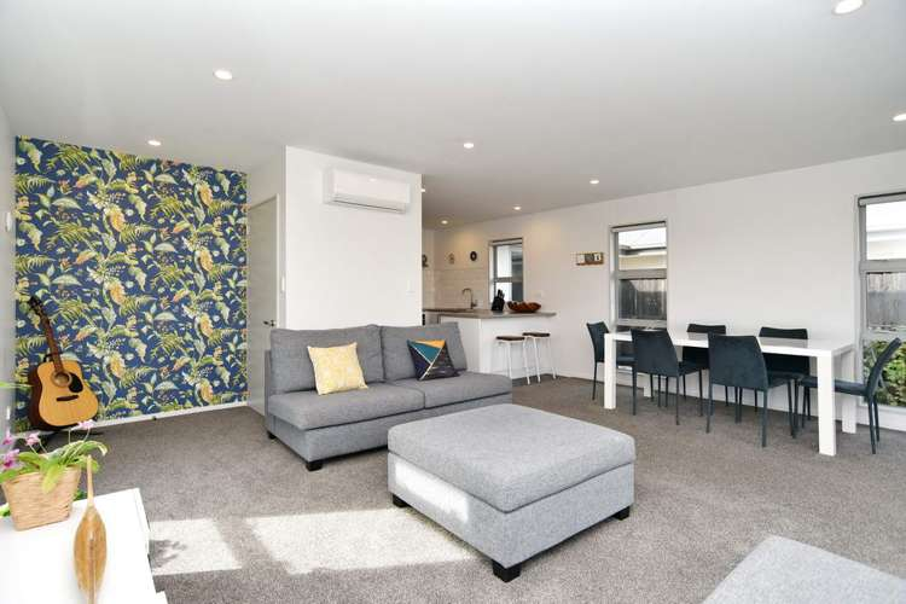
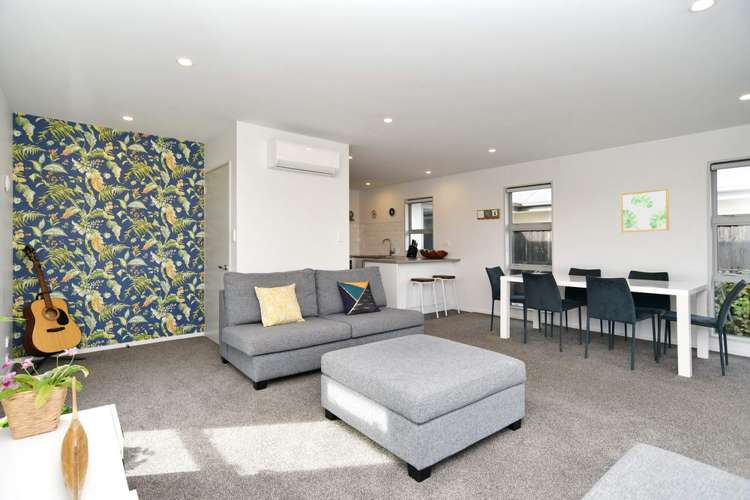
+ wall art (644, 211)
